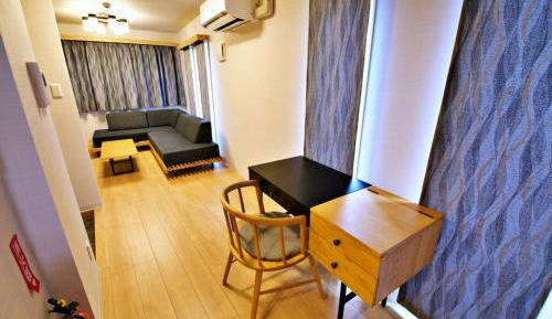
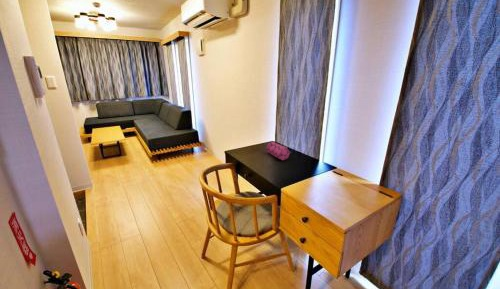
+ pencil case (277, 149)
